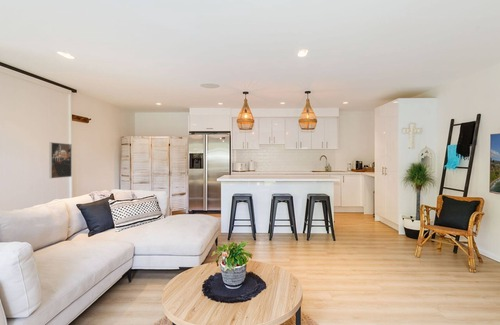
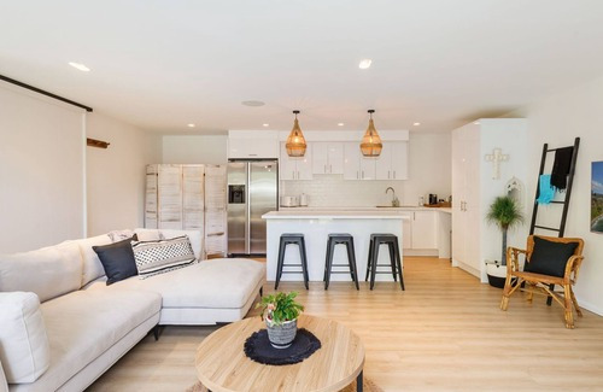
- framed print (61, 160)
